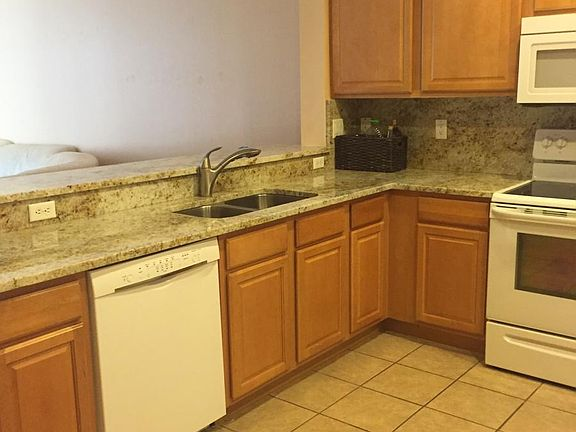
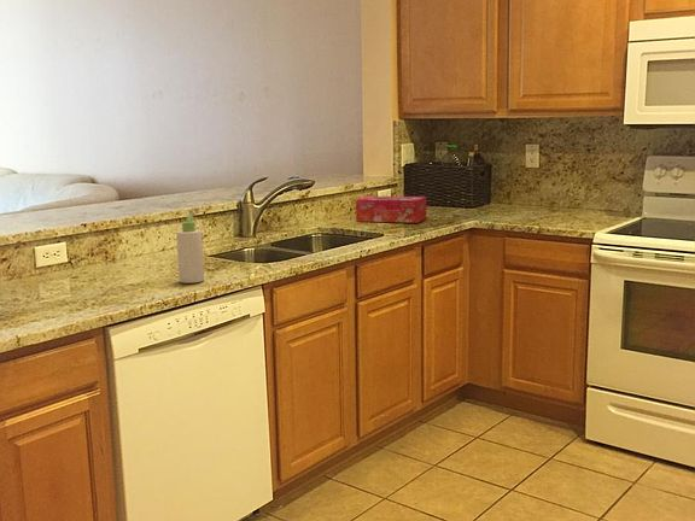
+ bottle (189, 246)
+ tissue box (391, 209)
